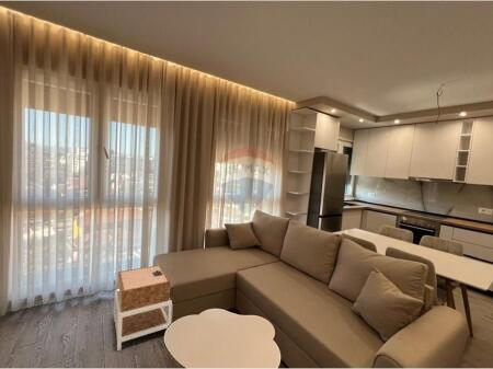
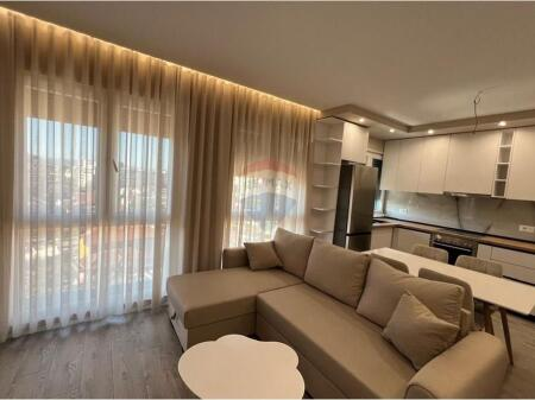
- nightstand (141, 300)
